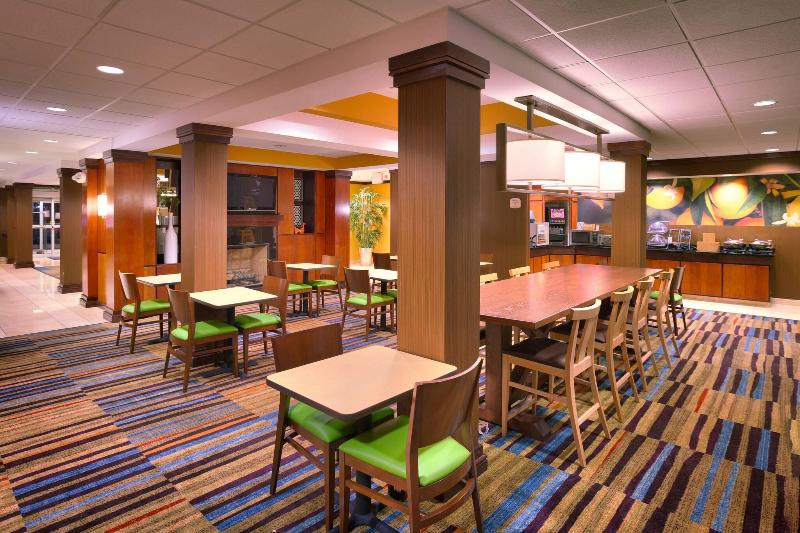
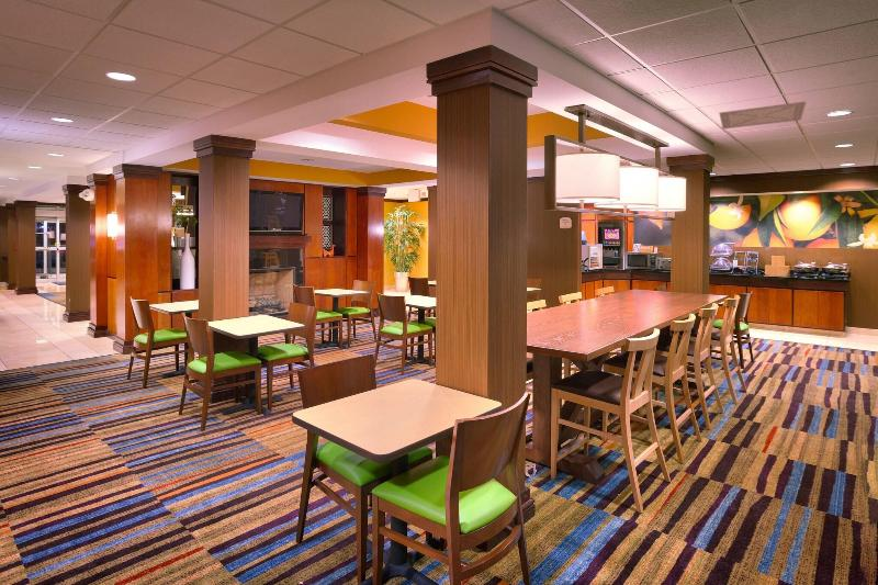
+ ceiling vent (761, 116)
